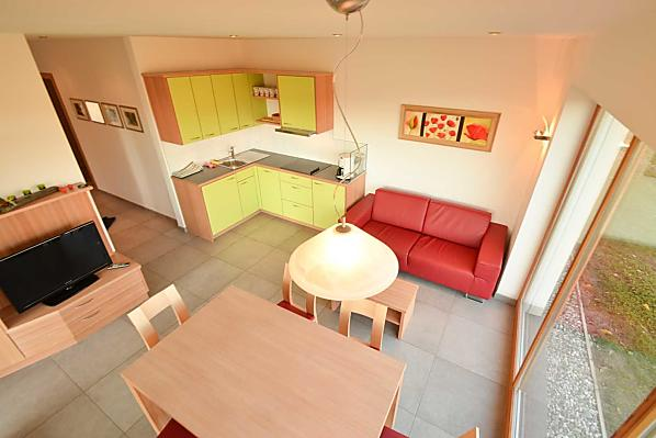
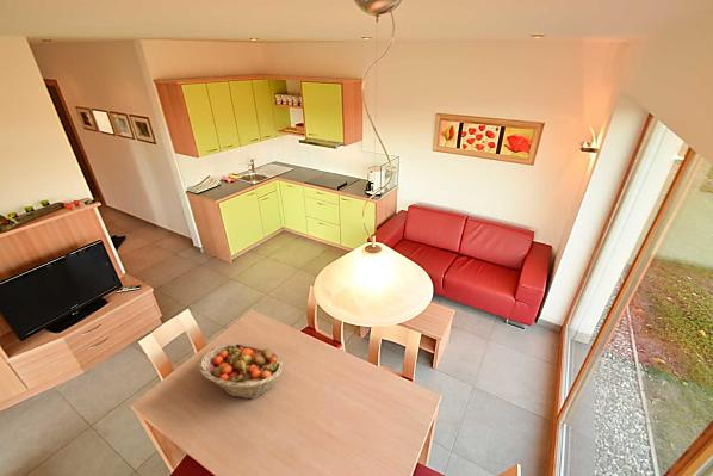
+ fruit basket (242, 367)
